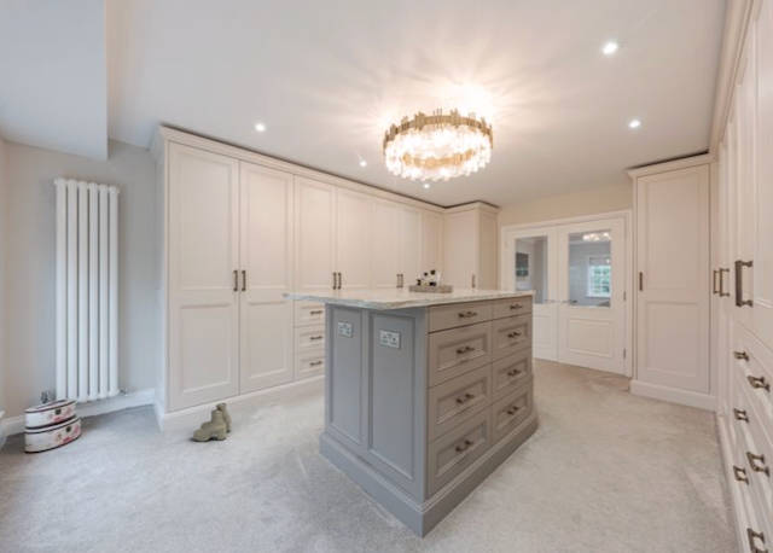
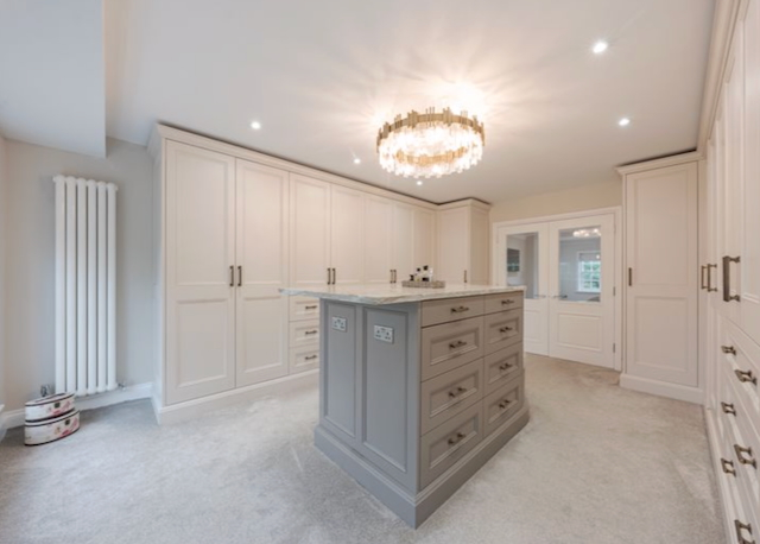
- boots (213, 420)
